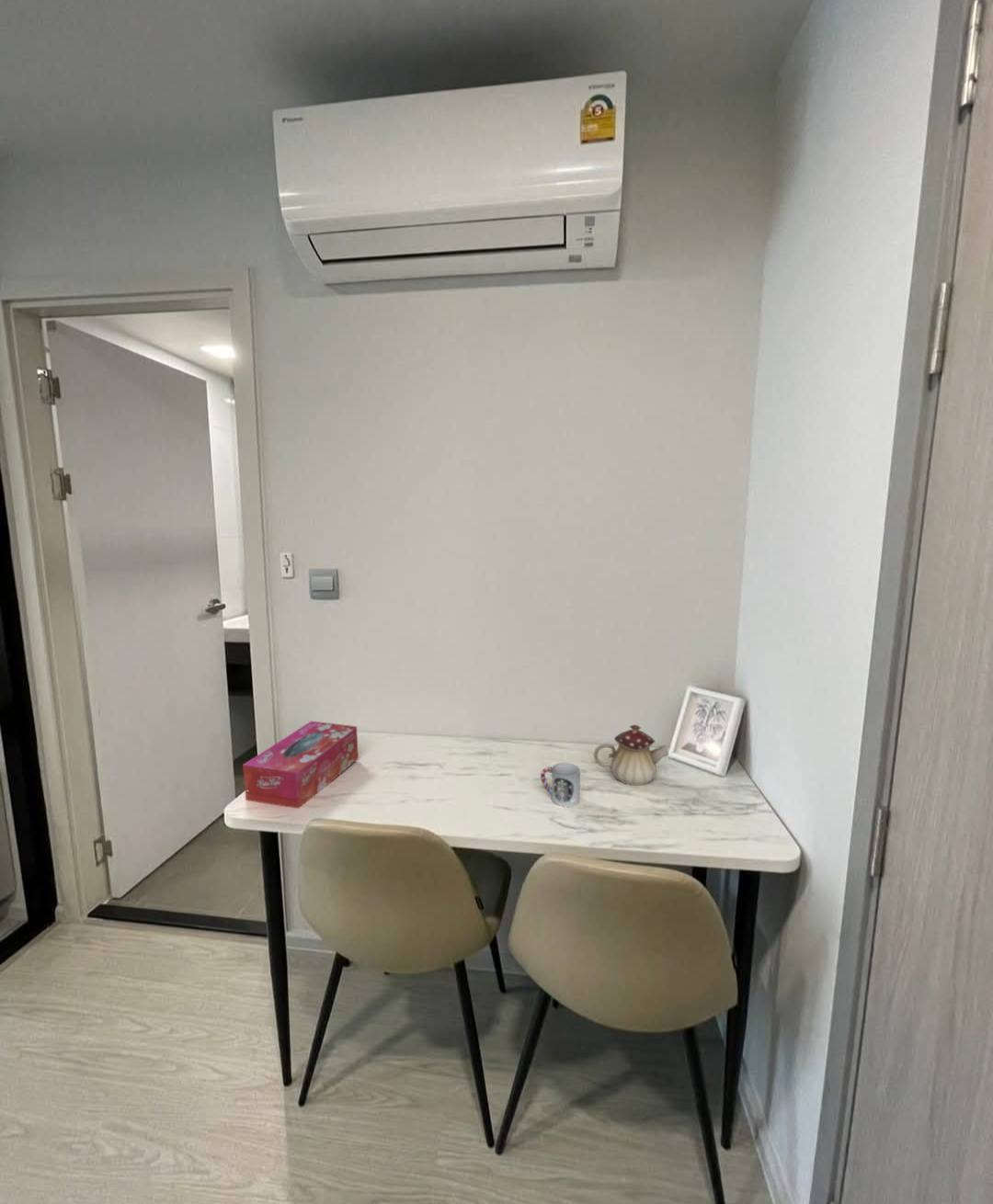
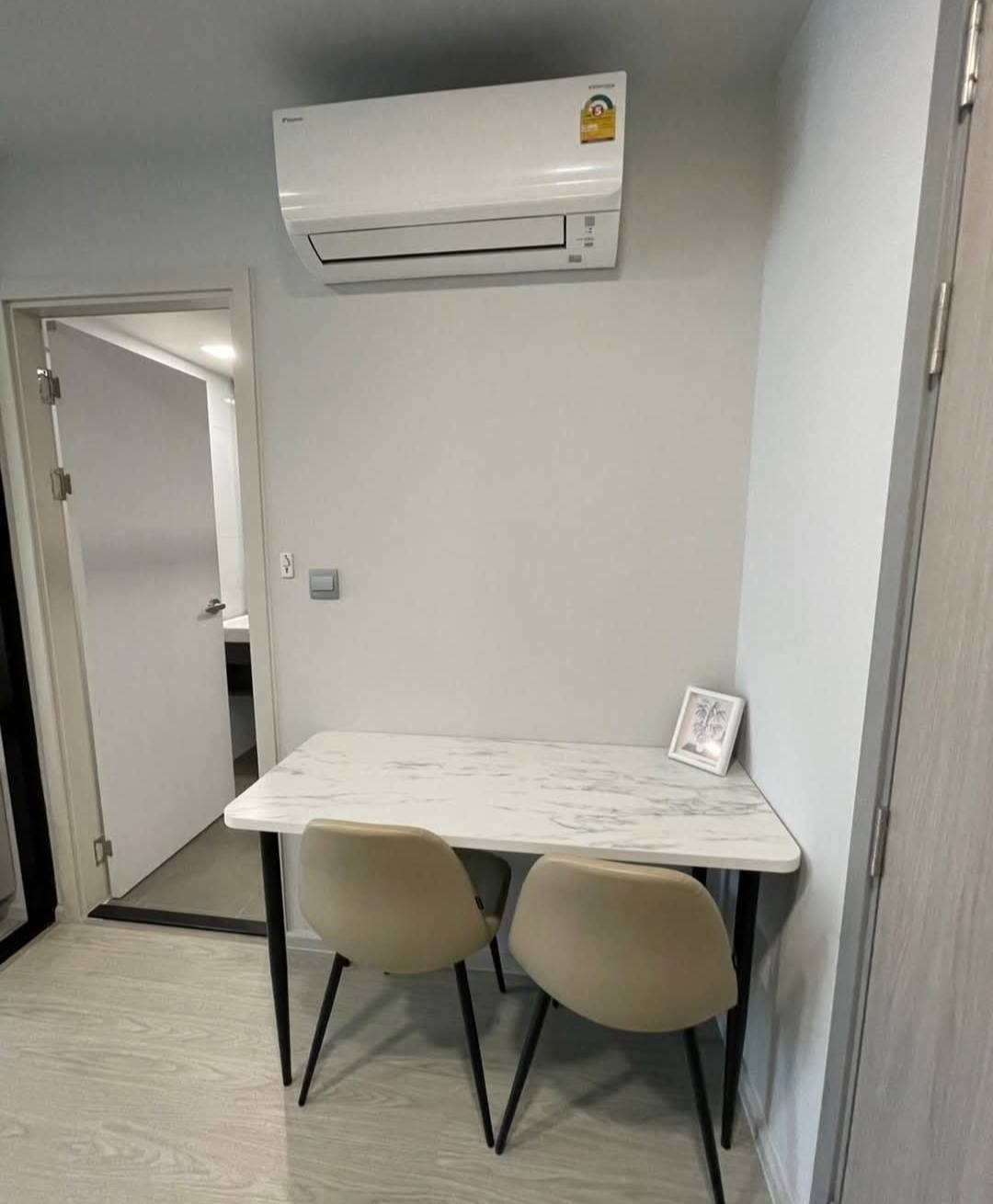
- tissue box (305, 761)
- teapot (630, 750)
- cup (559, 783)
